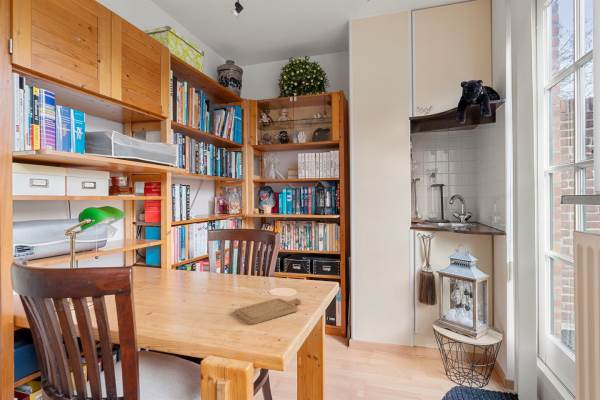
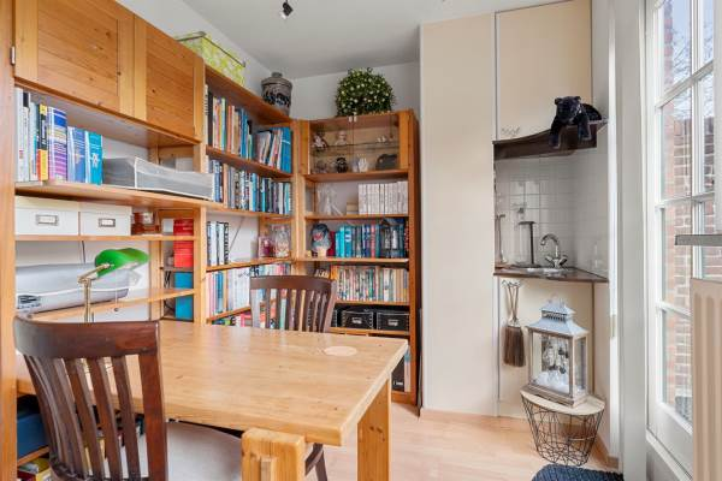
- chopping board (272, 308)
